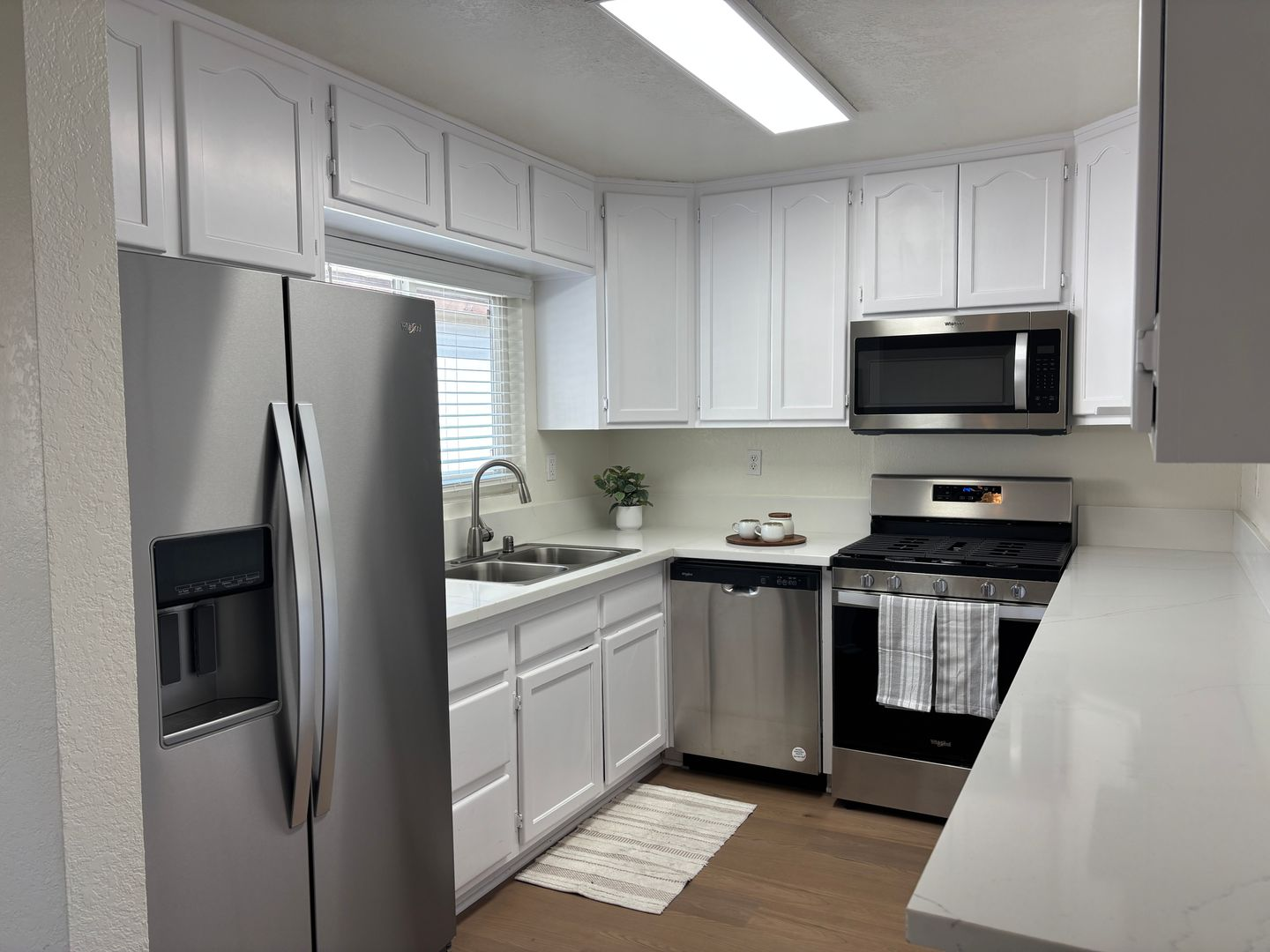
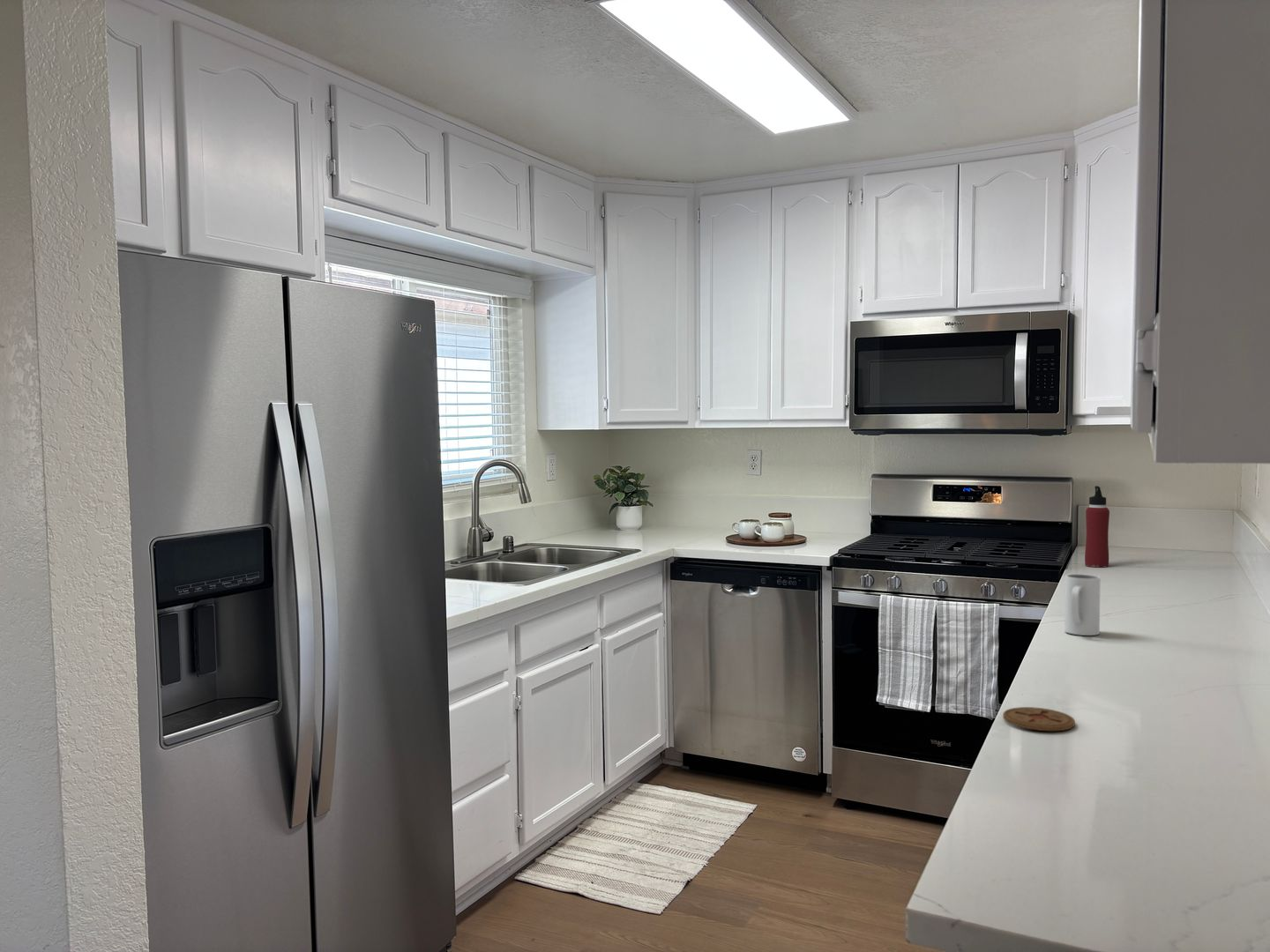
+ coaster (1038, 718)
+ mug (1080, 605)
+ water bottle (1097, 525)
